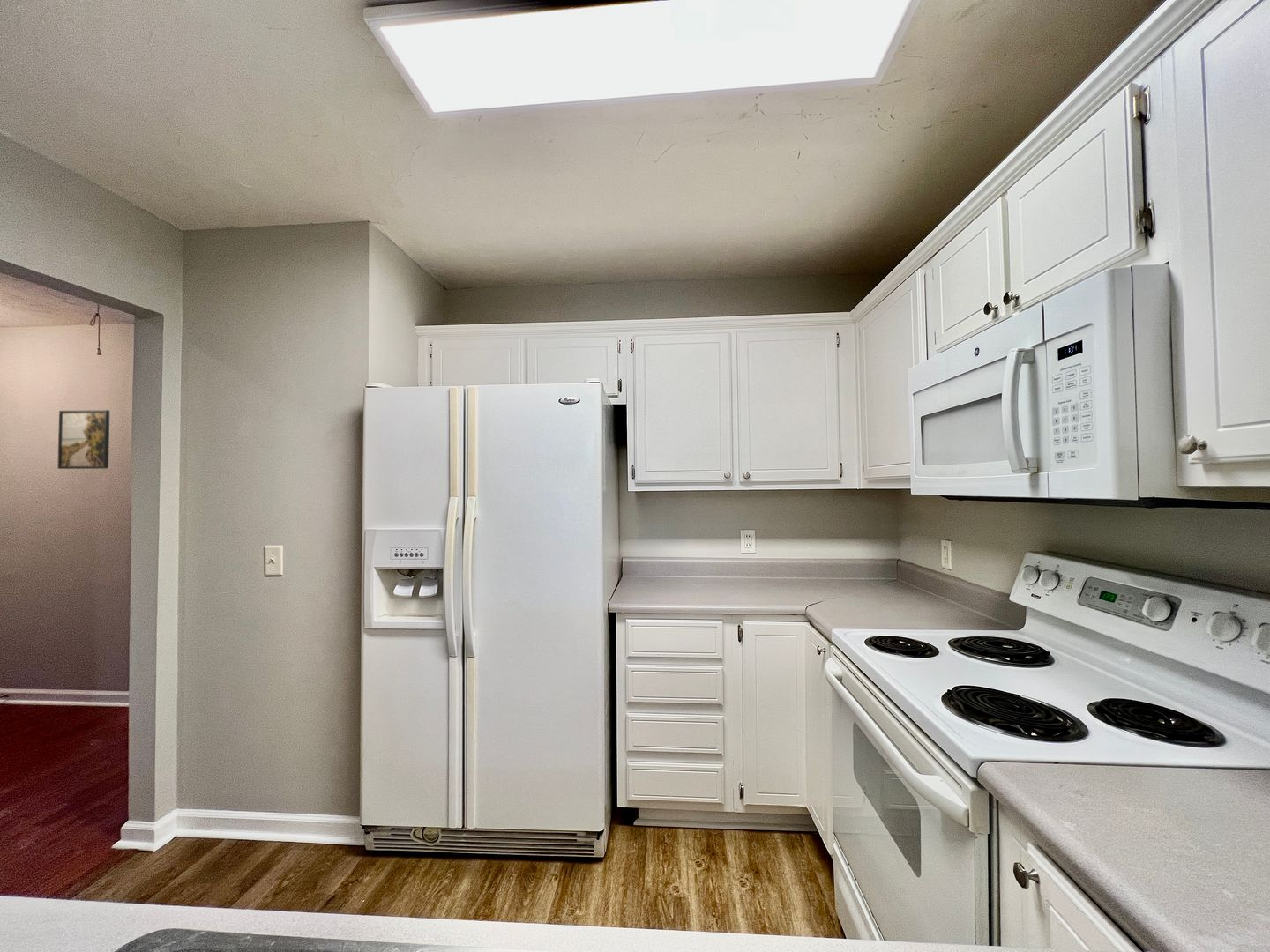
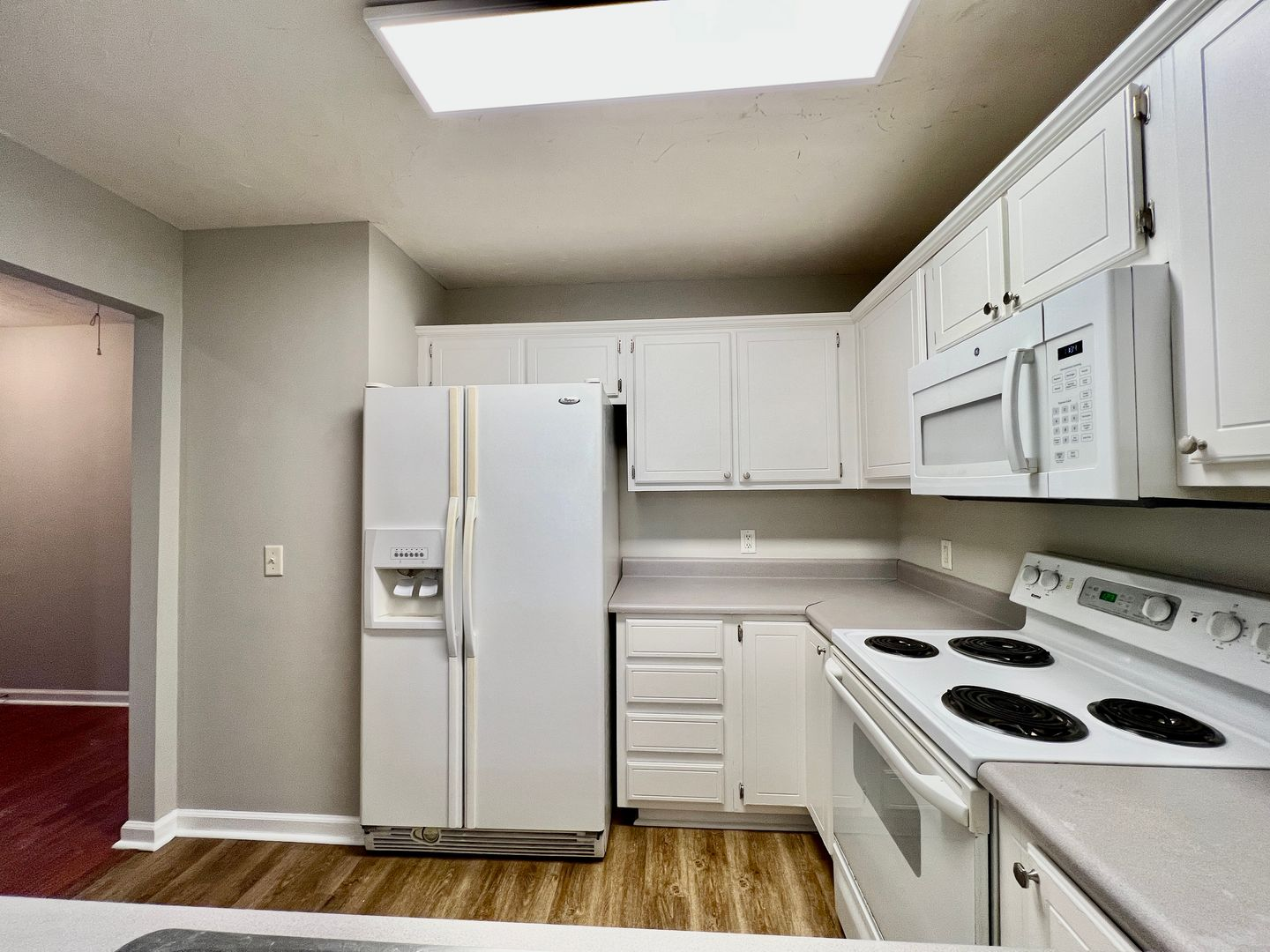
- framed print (84, 439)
